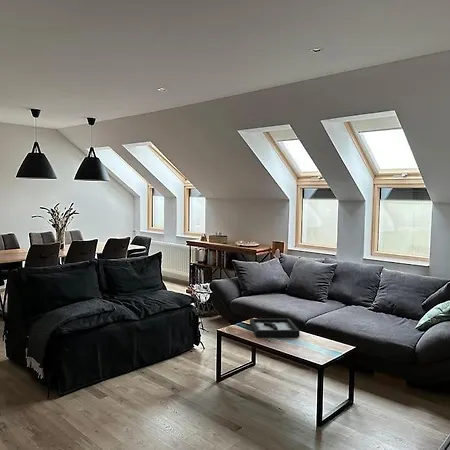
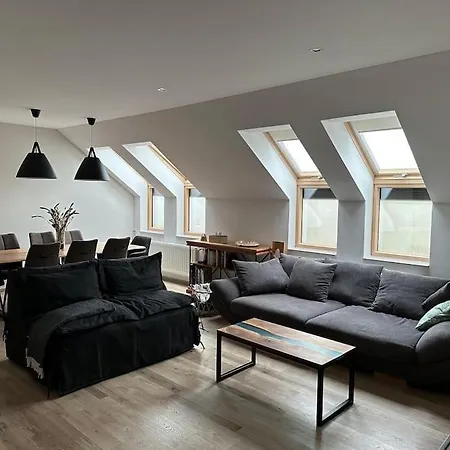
- decorative tray (273, 327)
